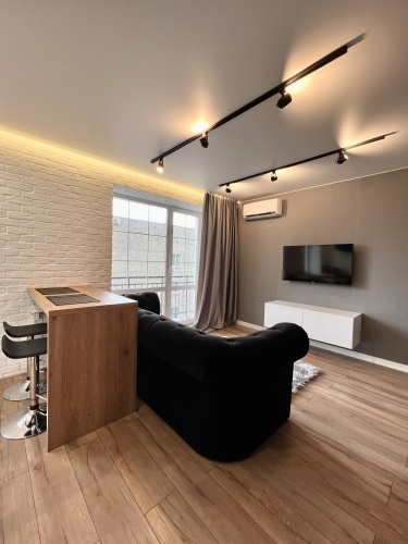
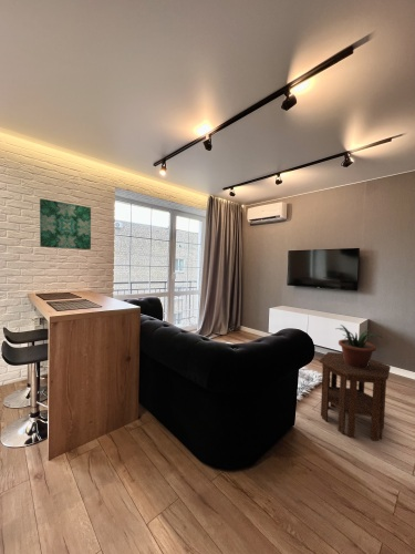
+ potted plant (355, 347)
+ side table (352, 391)
+ wall art (66, 226)
